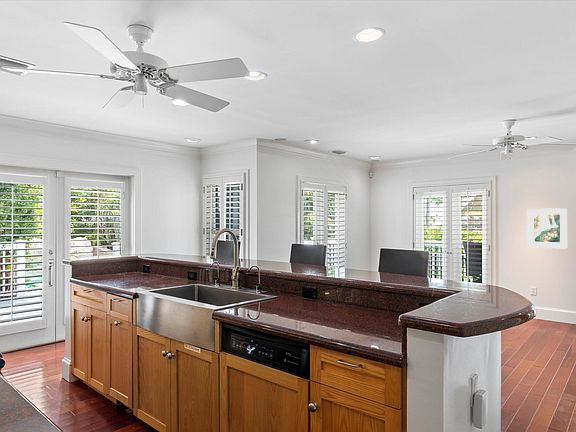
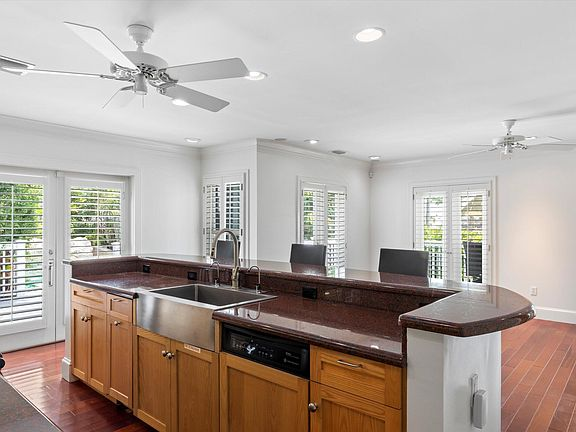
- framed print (546, 228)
